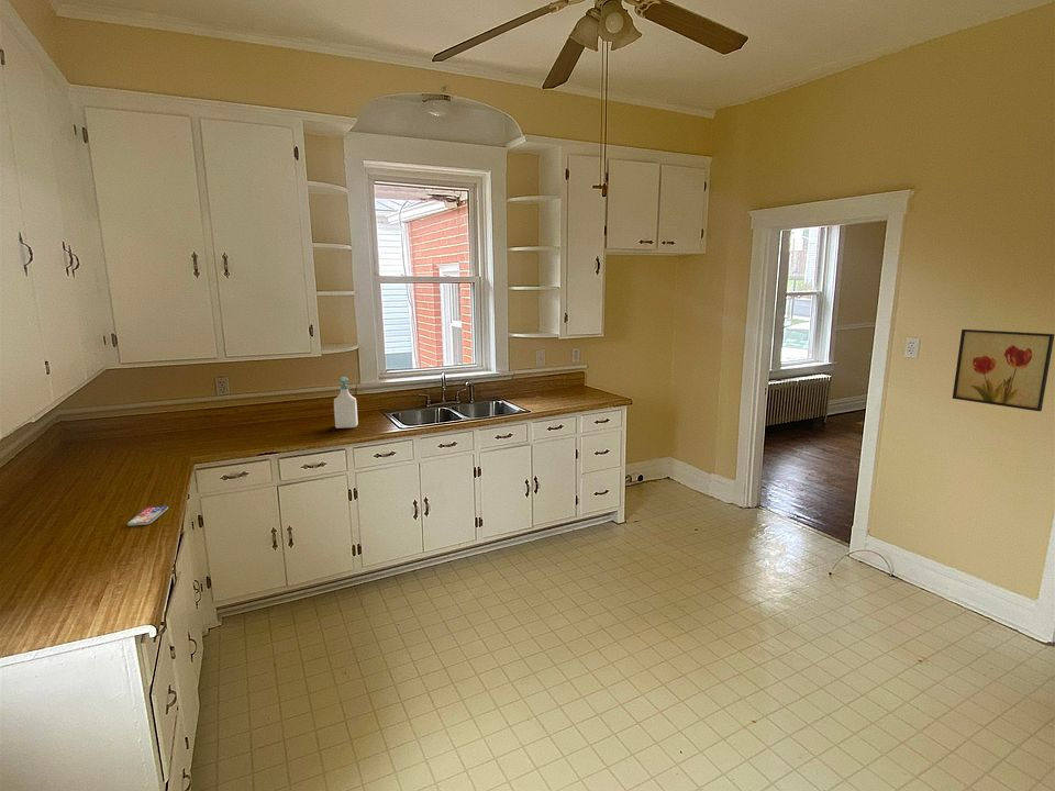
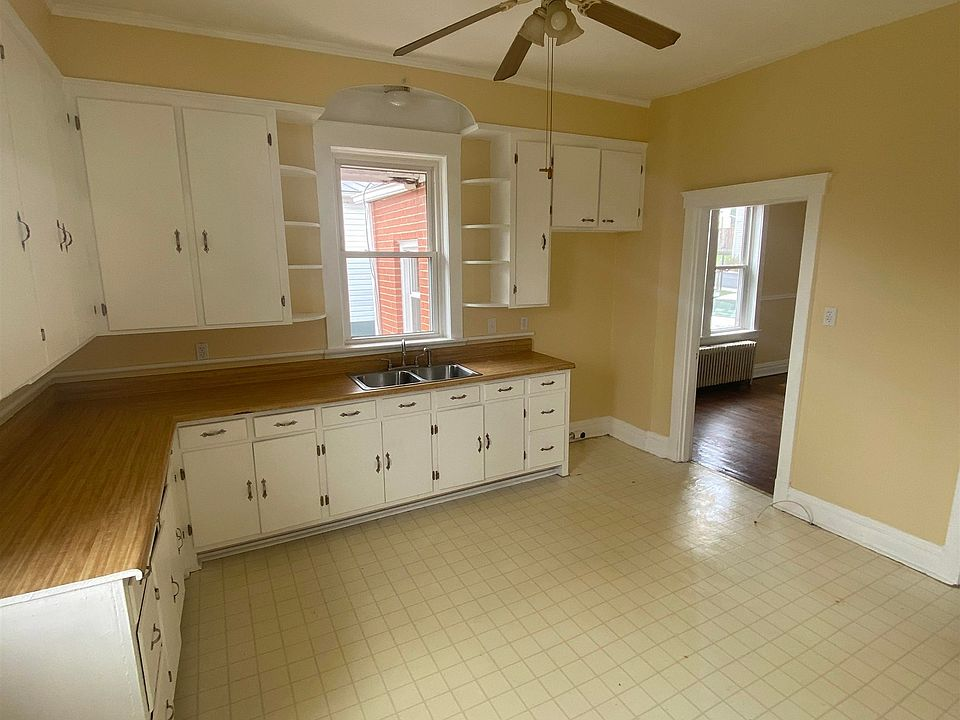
- smartphone (148, 515)
- wall art (1000, 368)
- soap bottle (344, 402)
